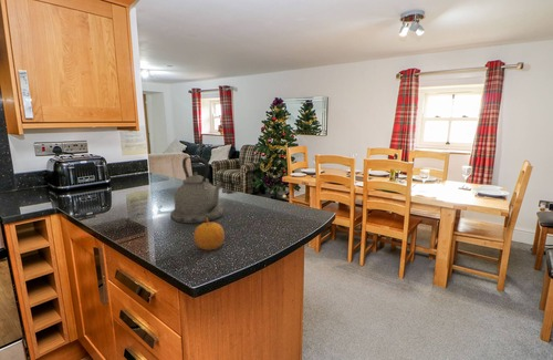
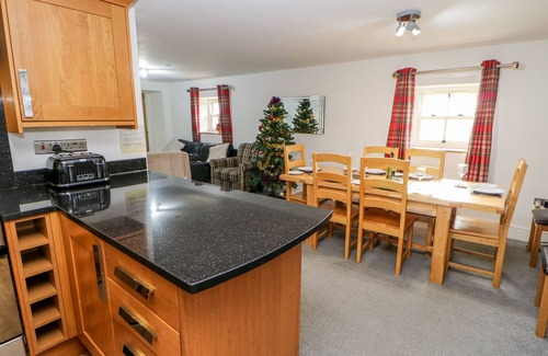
- kettle (199, 187)
- fruit (208, 233)
